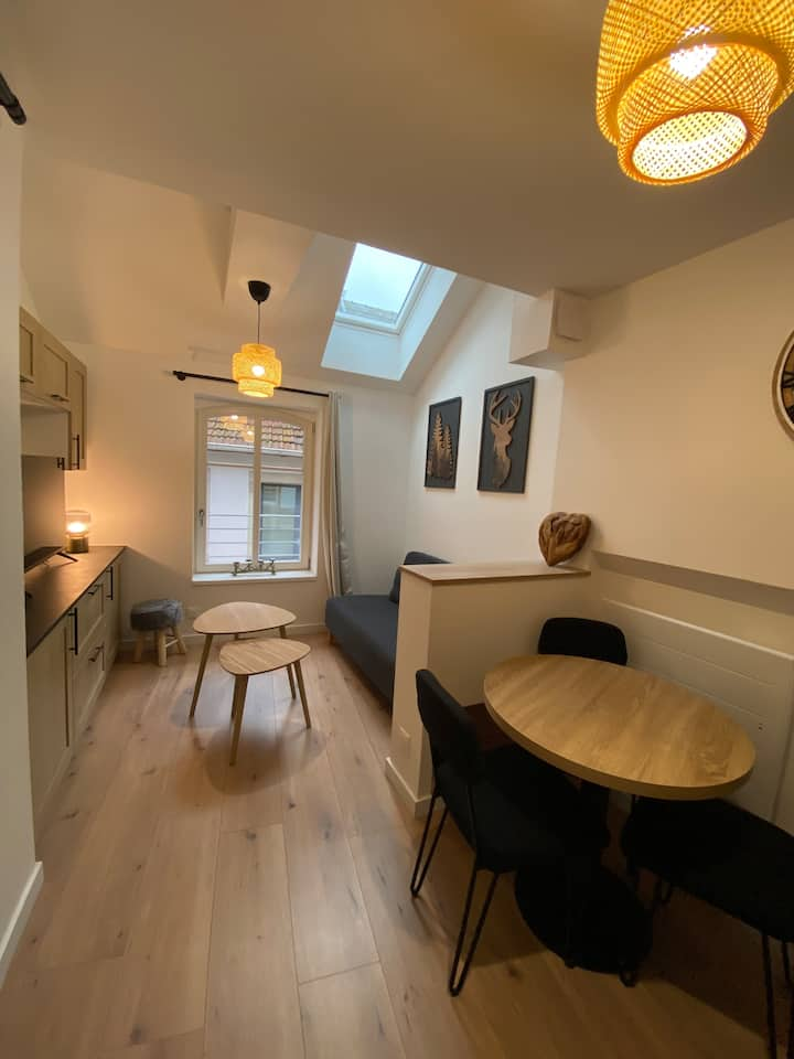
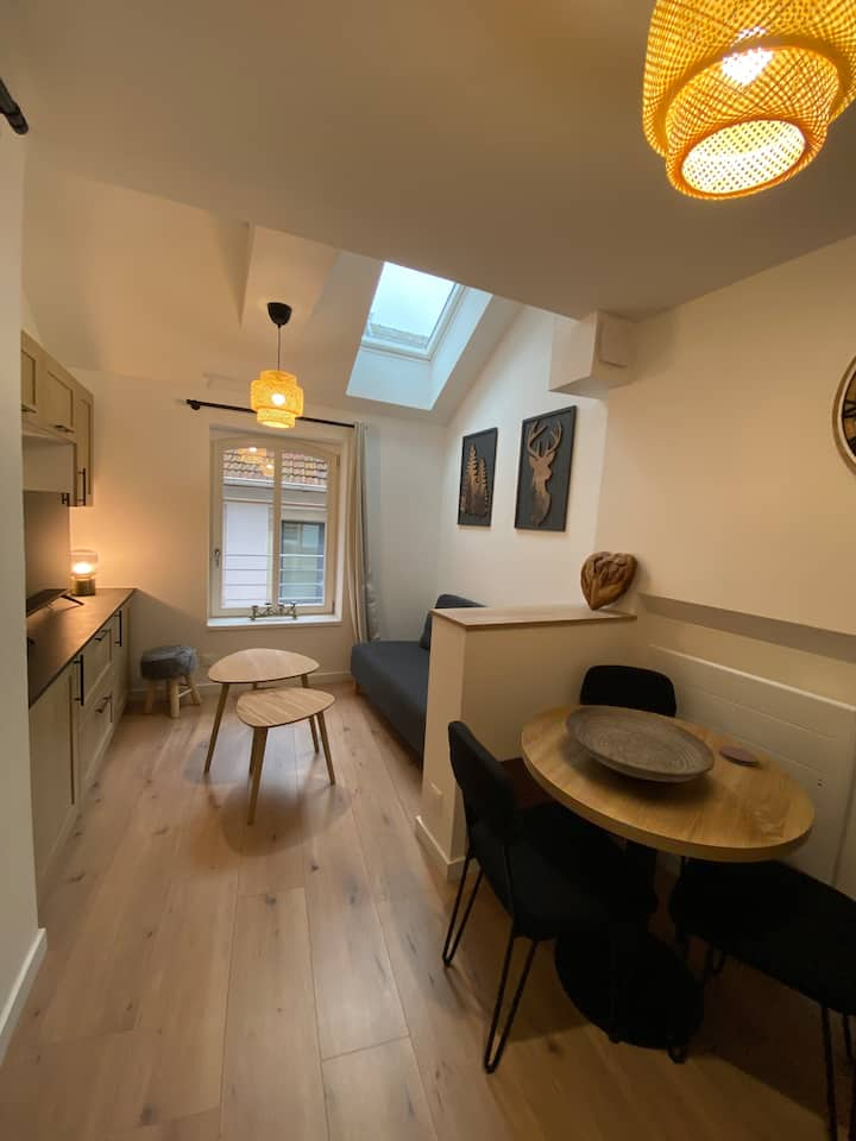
+ coaster (737, 755)
+ decorative bowl (634, 750)
